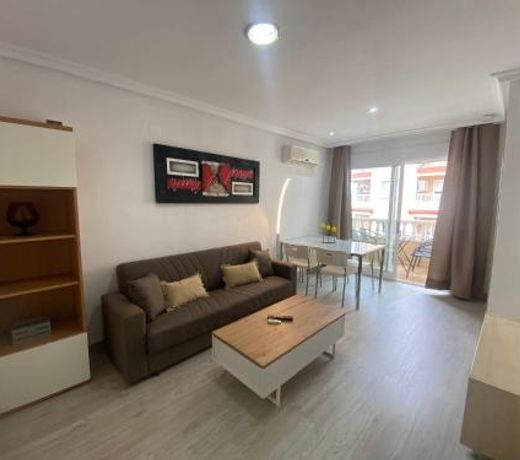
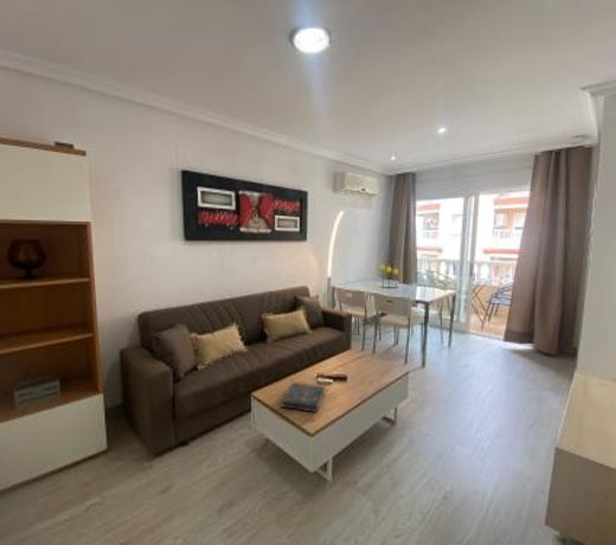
+ book (303, 396)
